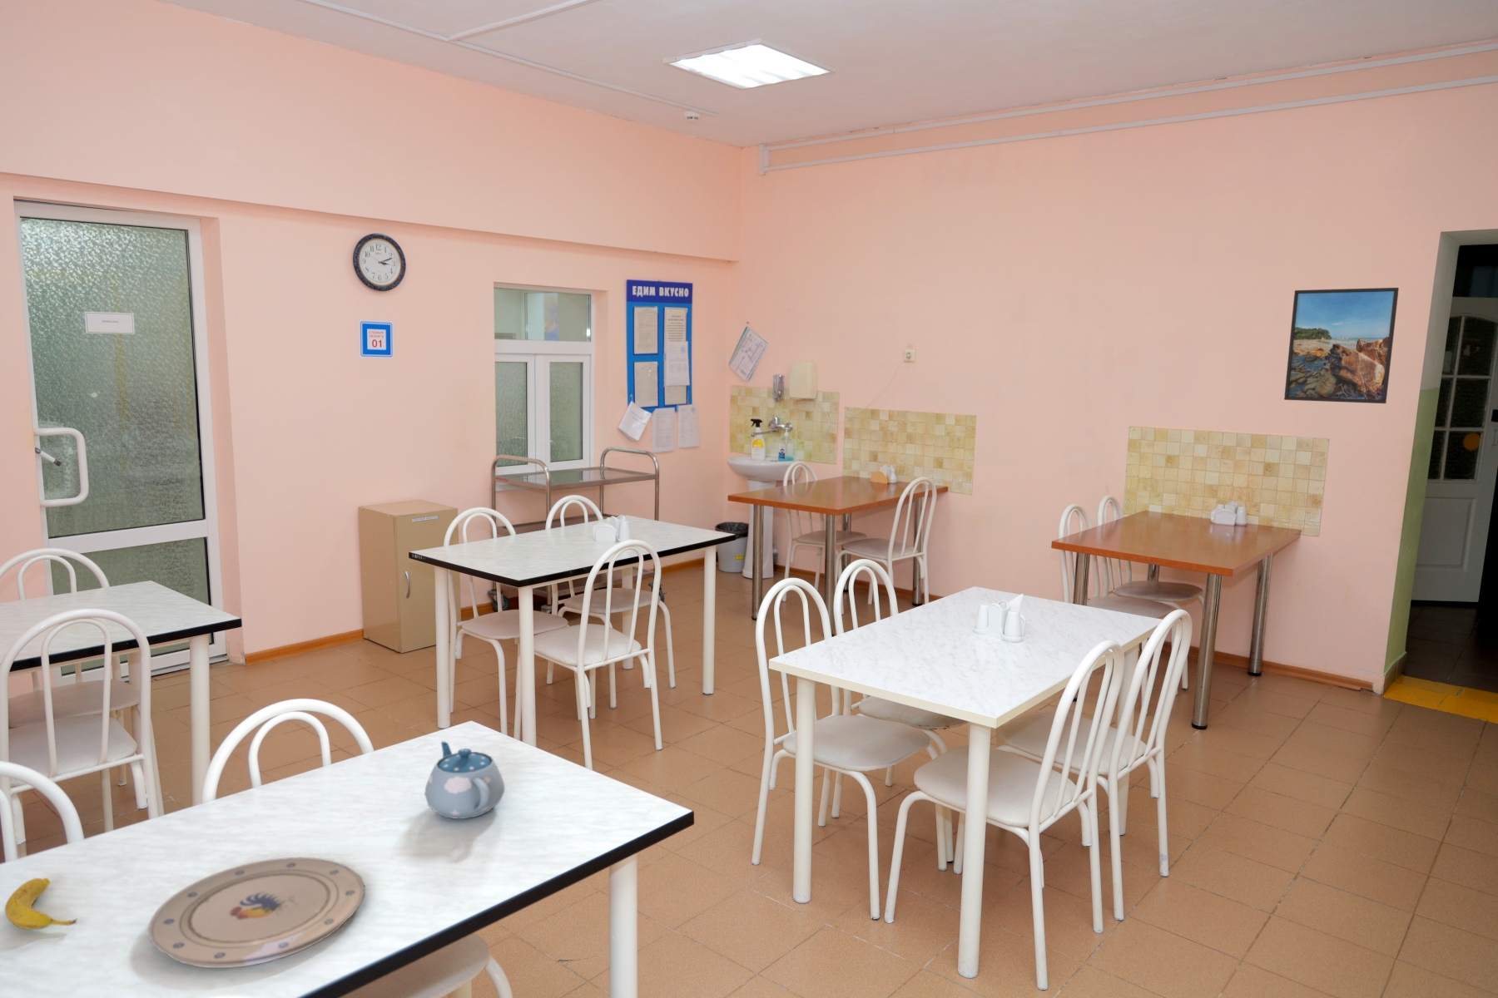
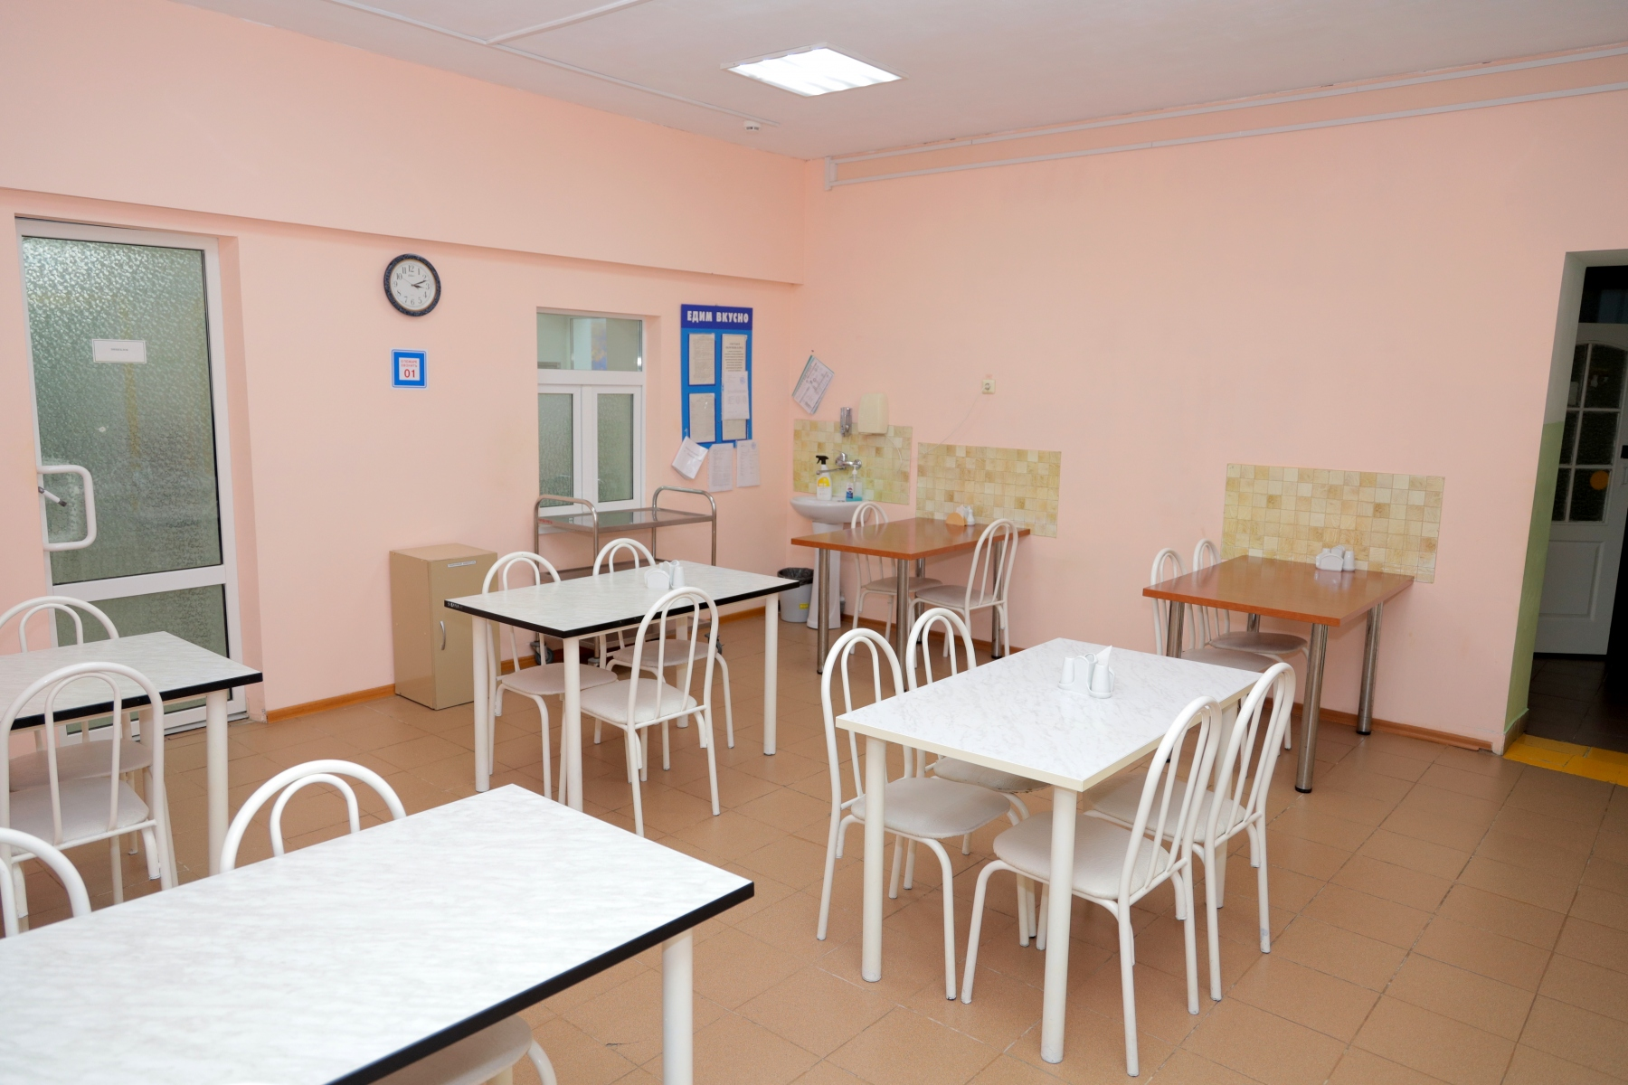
- plate (261, 909)
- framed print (1339, 345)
- chinaware (463, 777)
- banana (38, 896)
